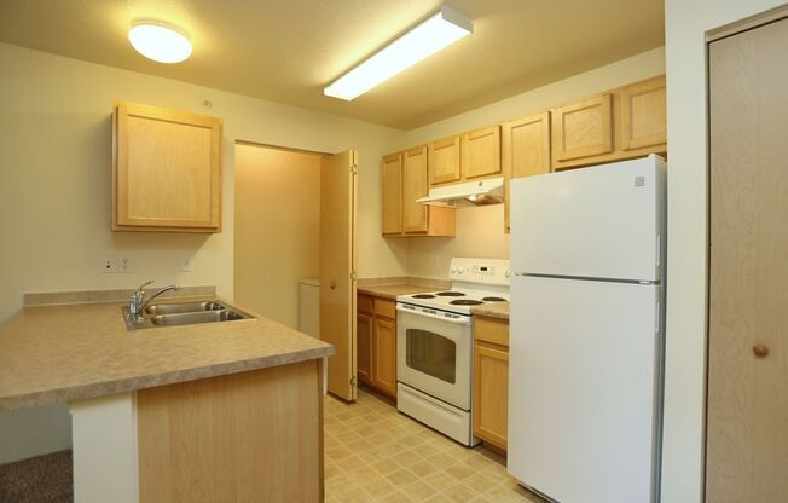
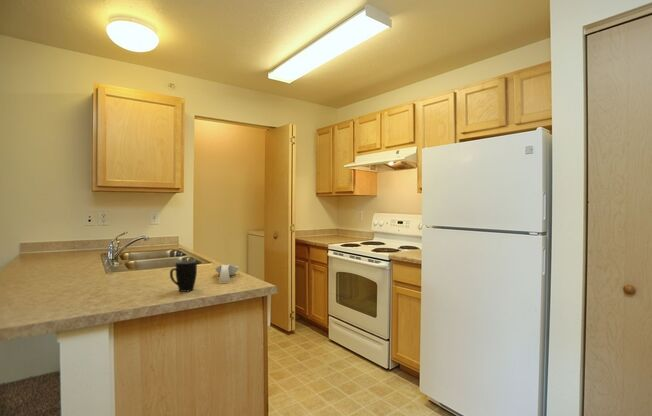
+ mug (182, 276)
+ spoon rest (226, 270)
